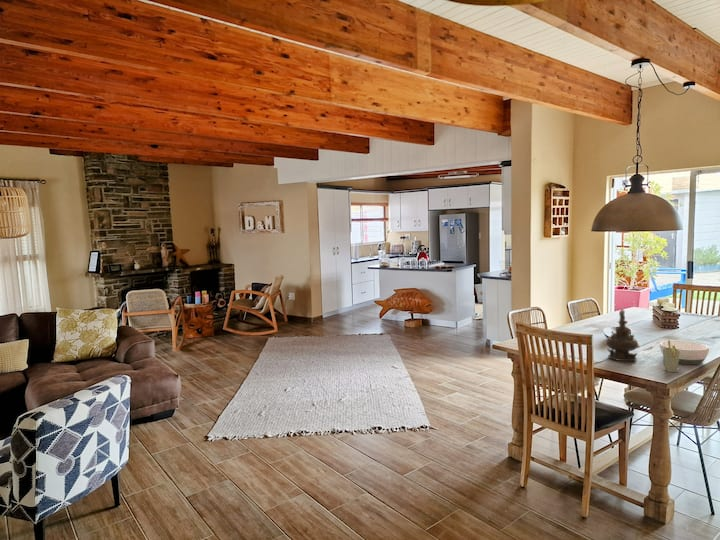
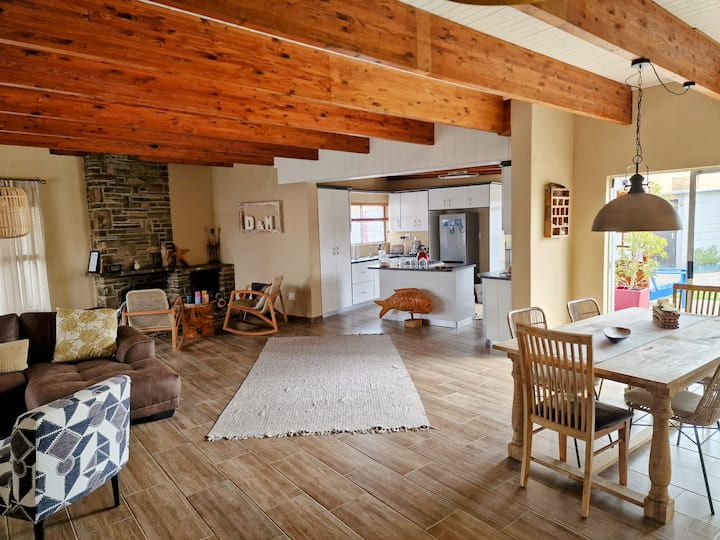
- bowl (683, 352)
- teapot (622, 332)
- cup (671, 357)
